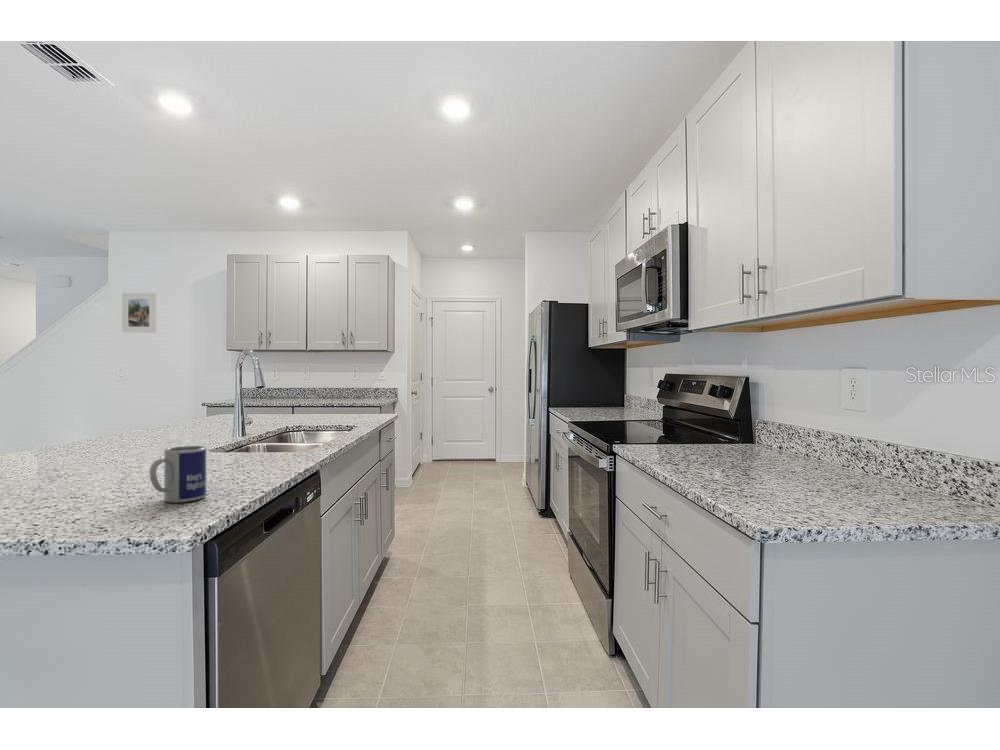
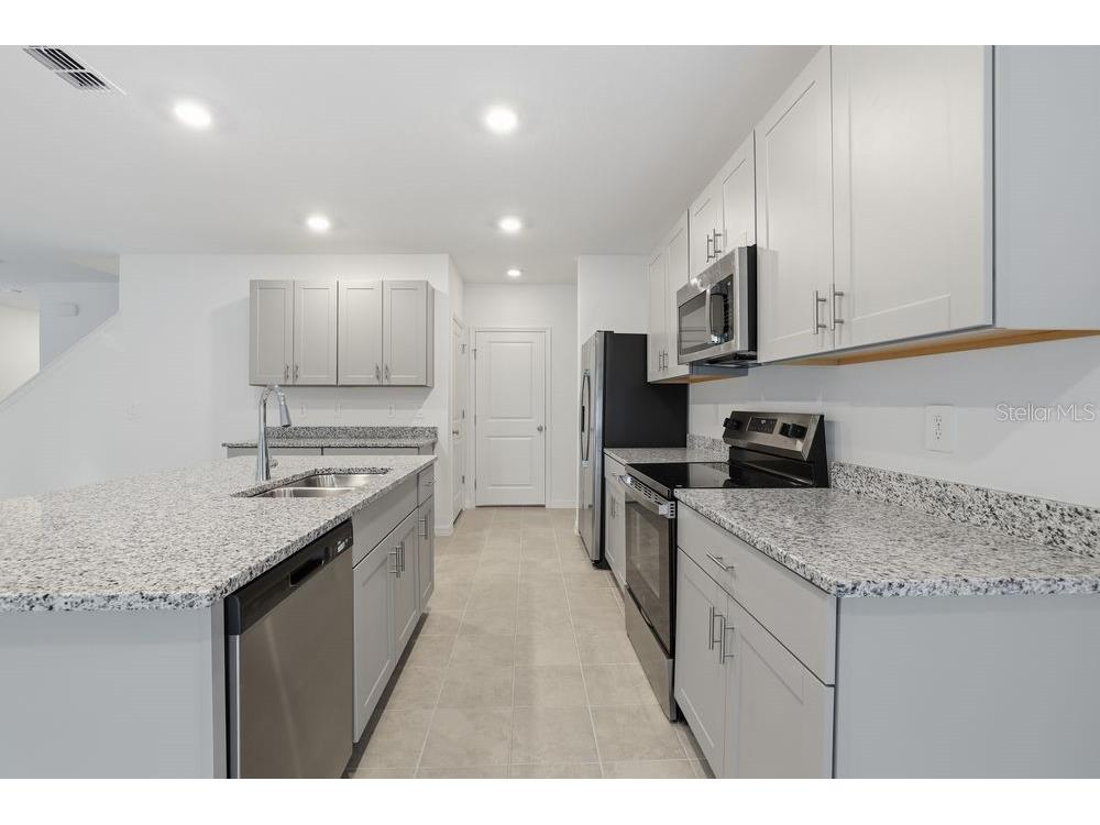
- mug (177, 474)
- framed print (139, 312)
